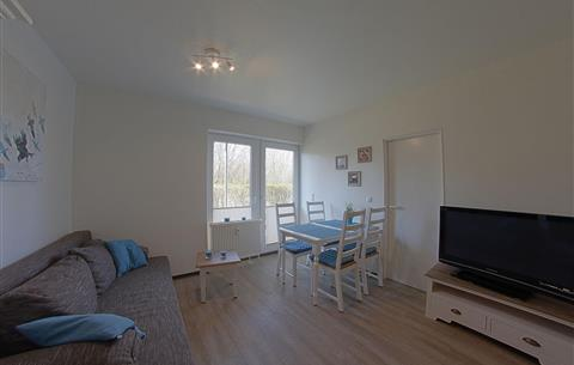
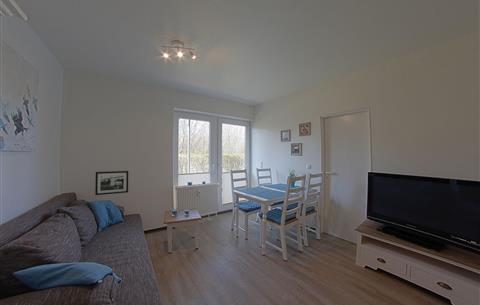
+ picture frame (112, 182)
